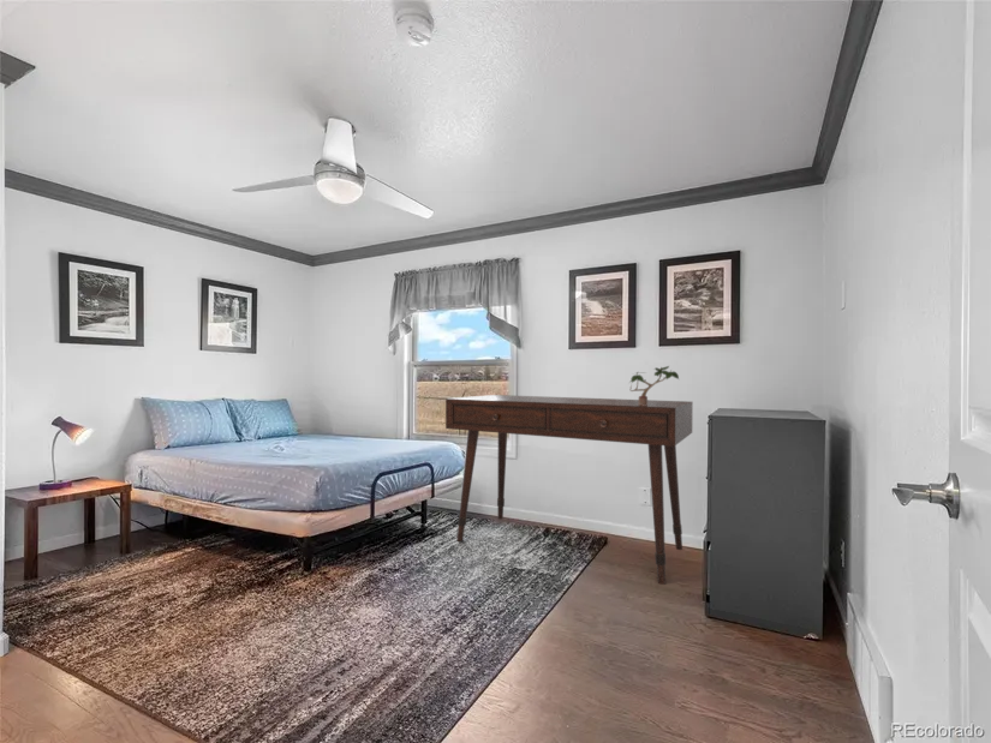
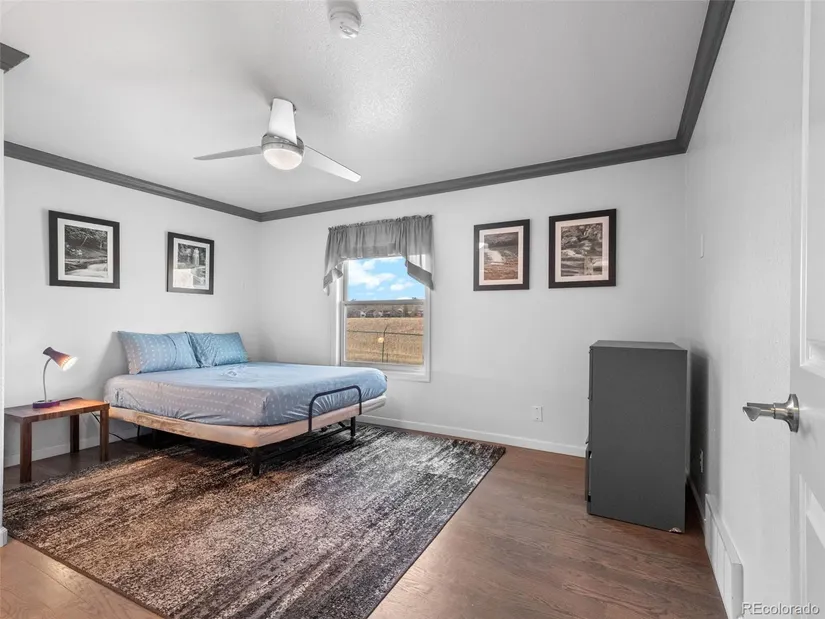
- desk (566, 437)
- potted plant (653, 384)
